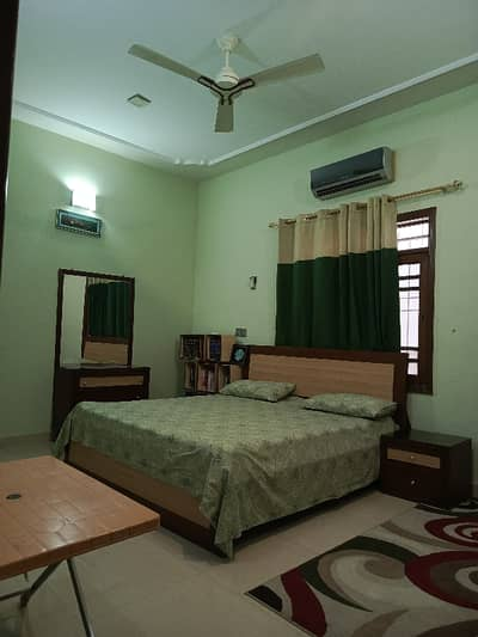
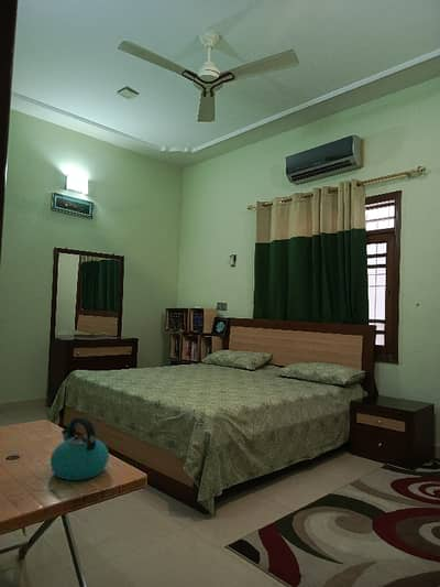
+ kettle (78, 443)
